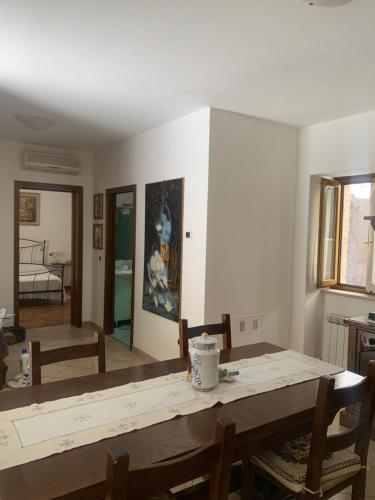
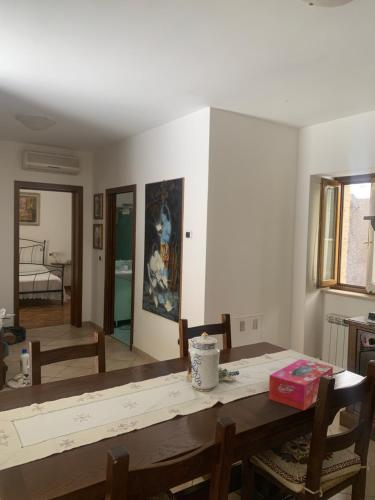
+ tissue box (301, 382)
